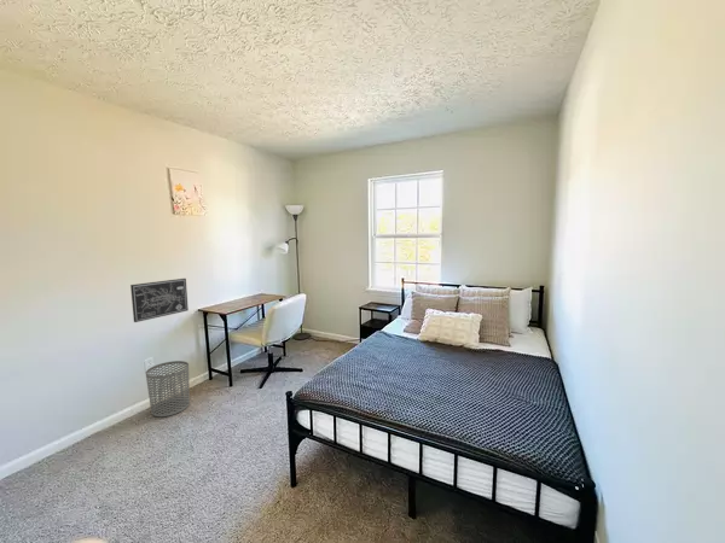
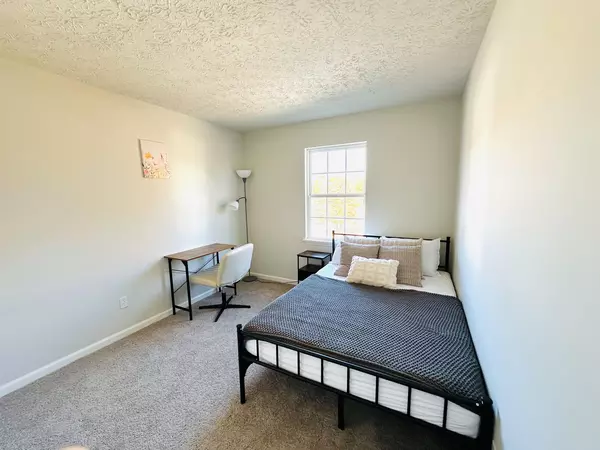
- waste bin (168, 387)
- wall art (161, 298)
